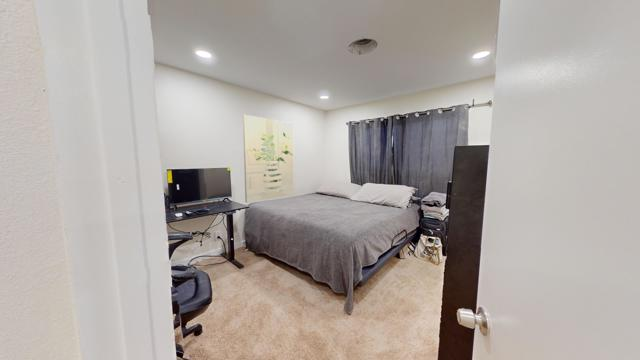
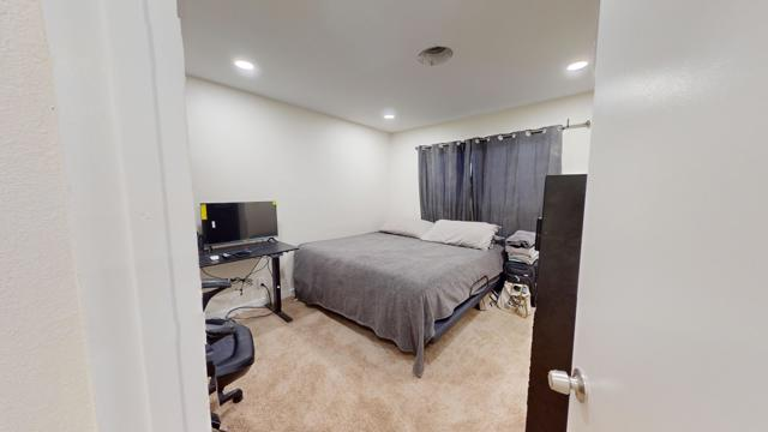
- wall art (271, 159)
